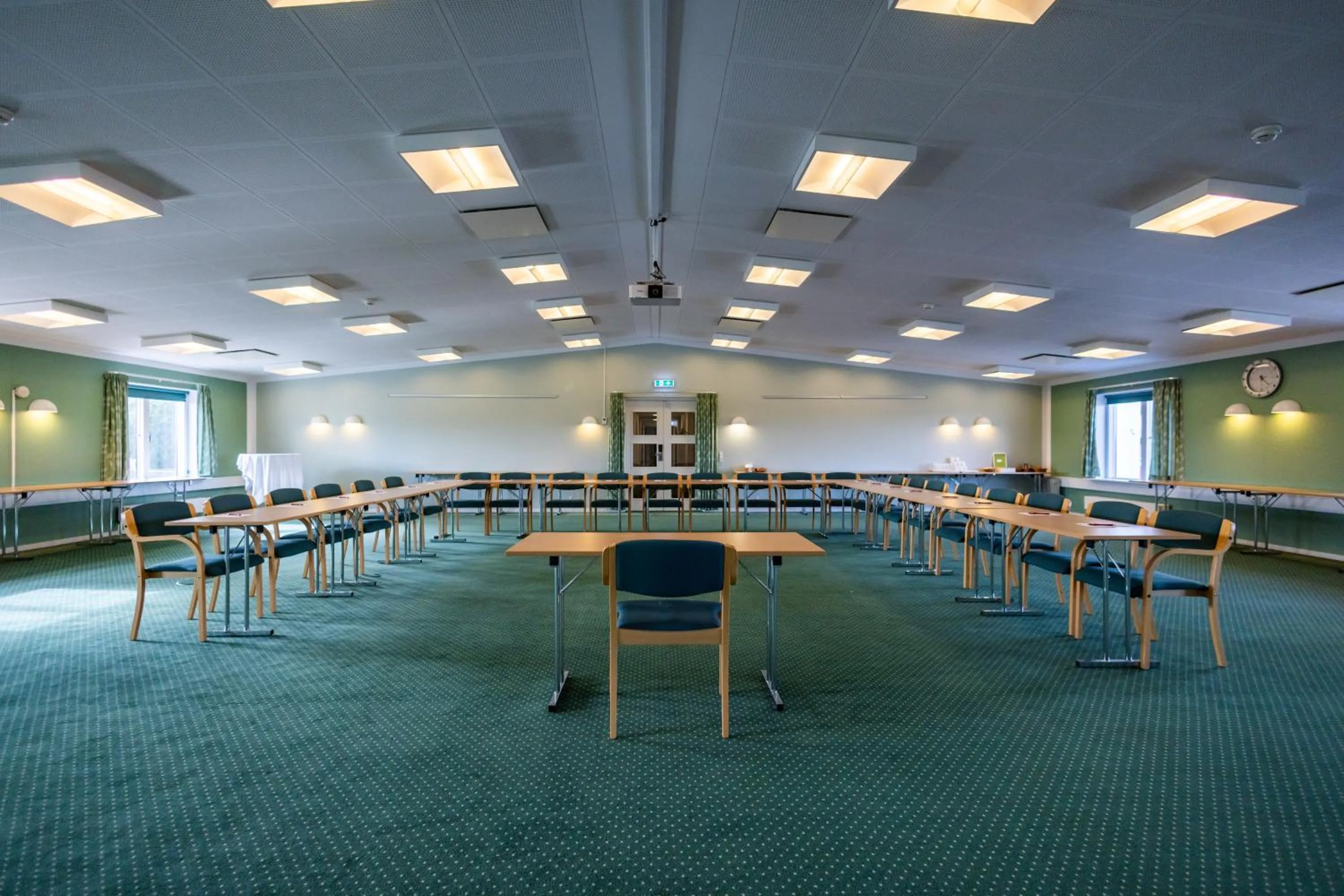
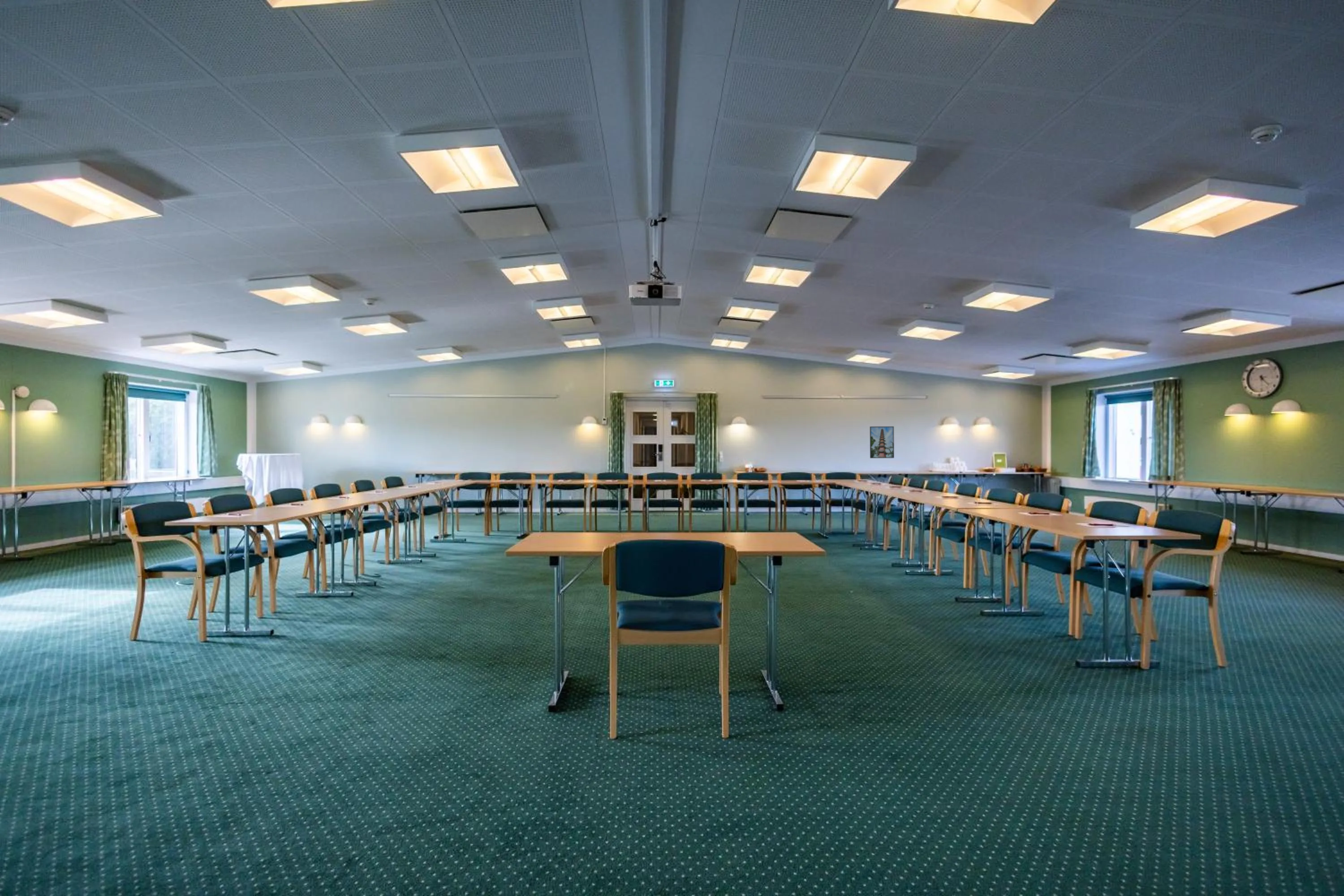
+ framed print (882, 442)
